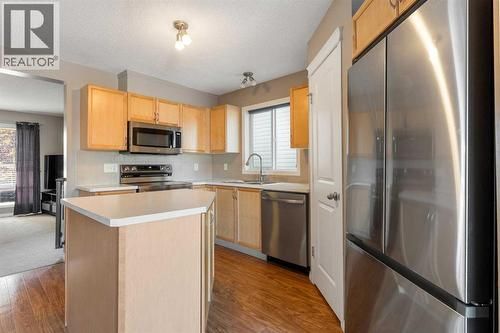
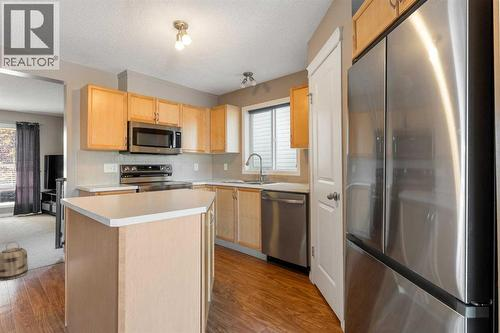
+ basket (12, 258)
